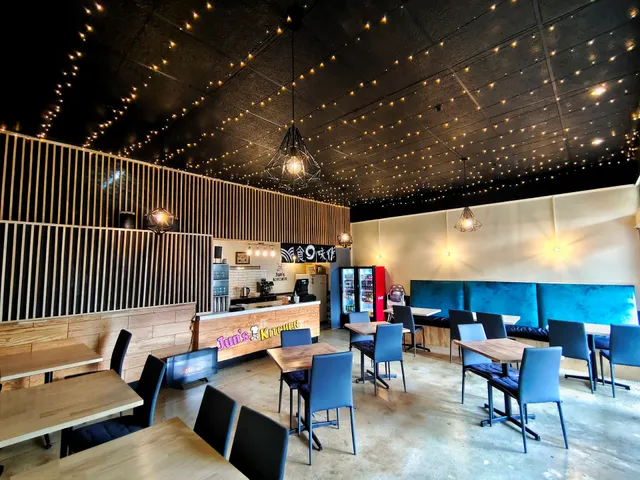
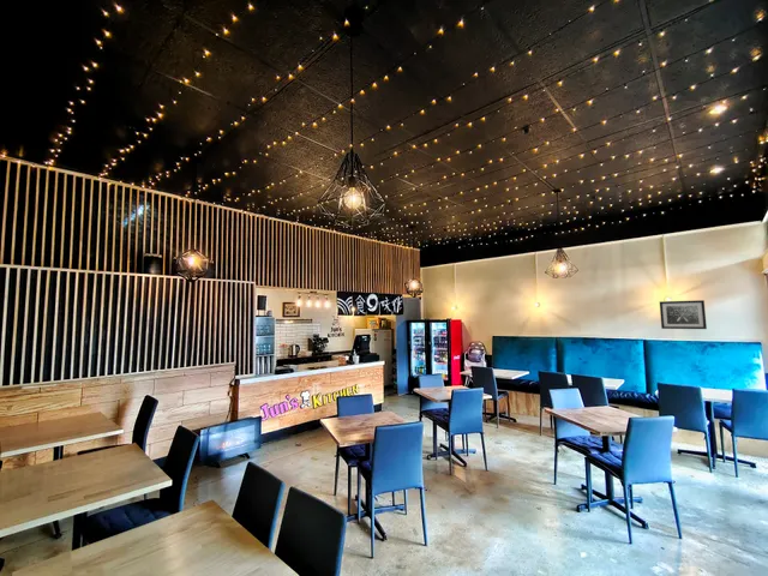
+ wall art (682, 314)
